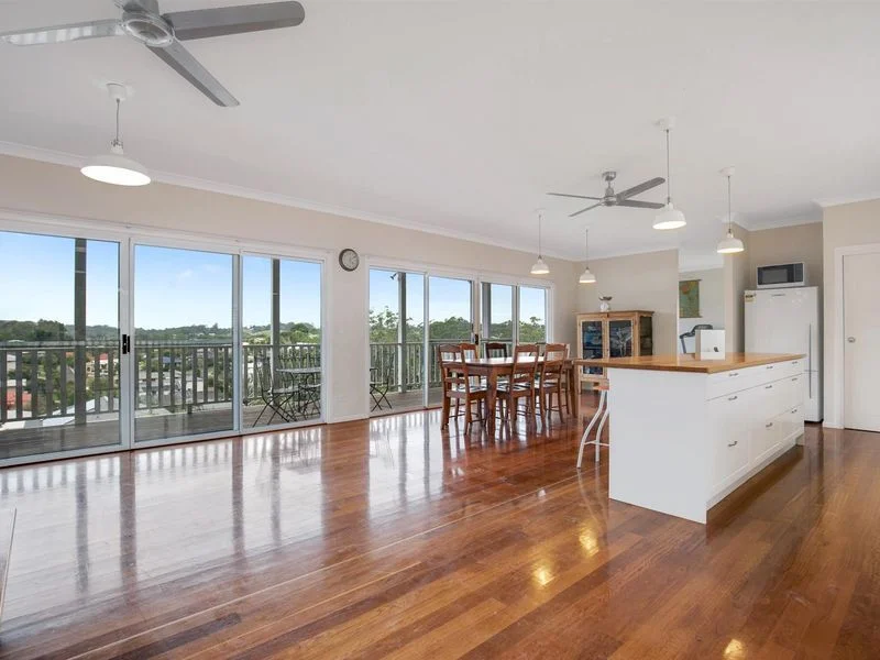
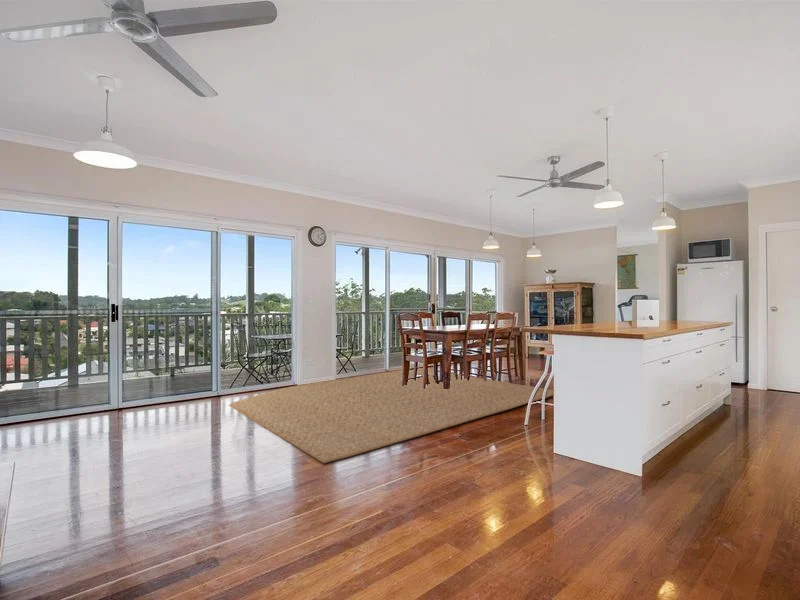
+ rug (391, 395)
